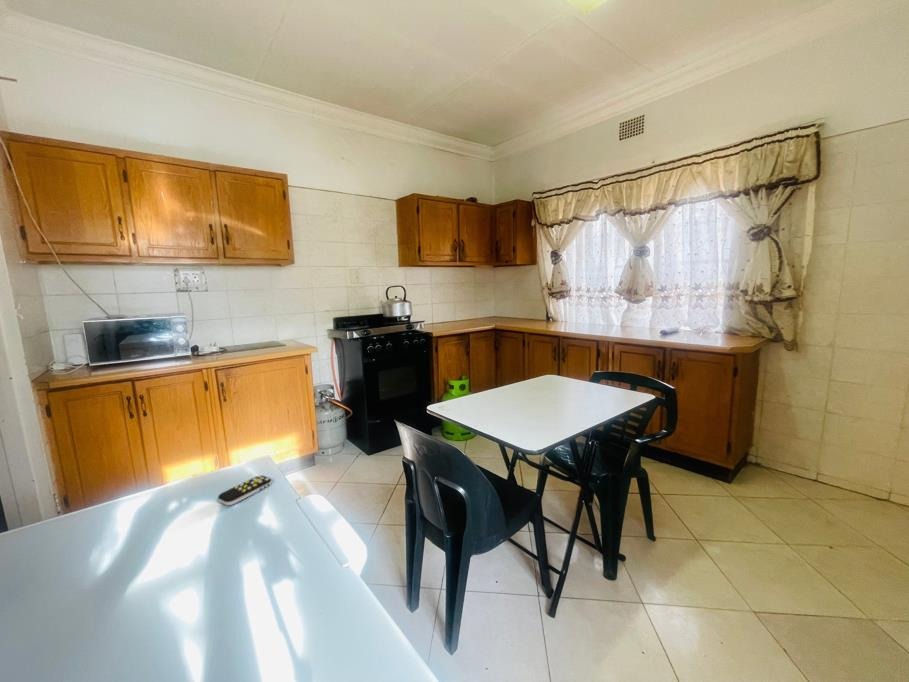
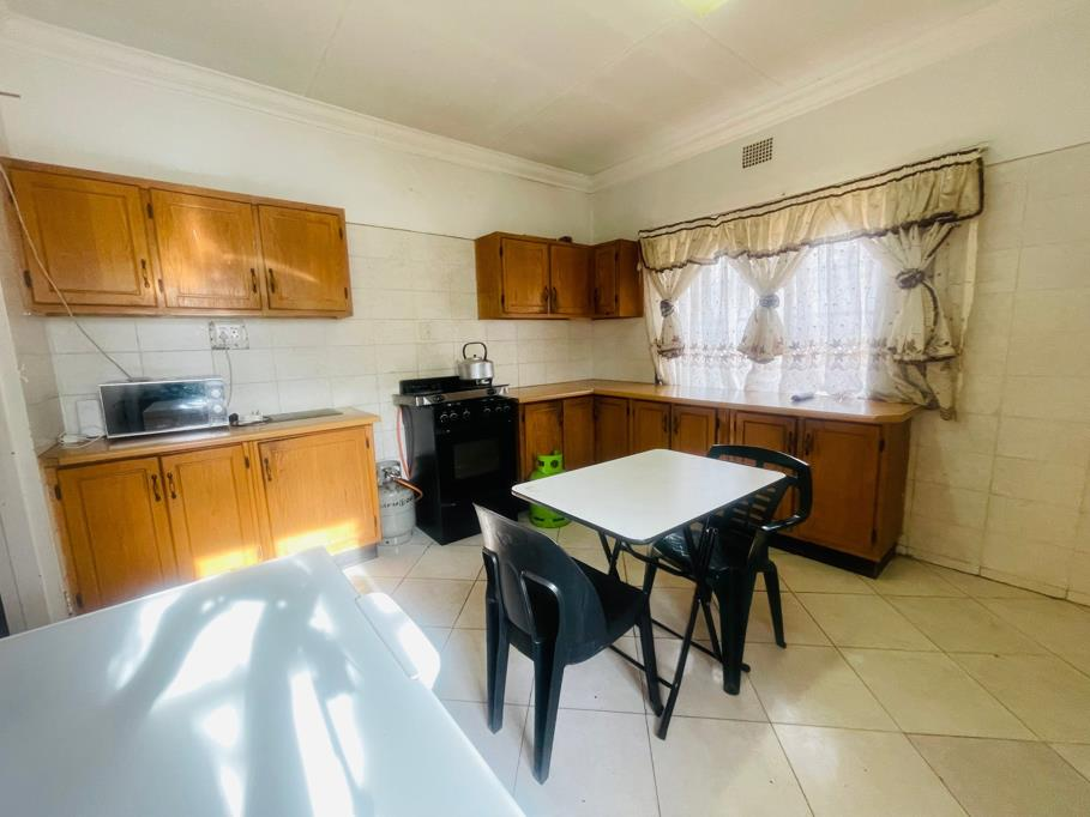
- remote control (245, 489)
